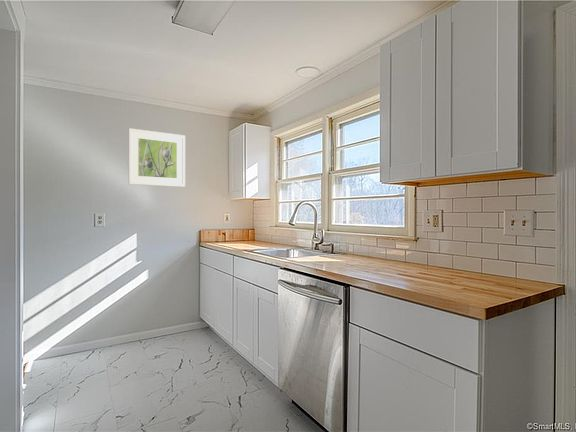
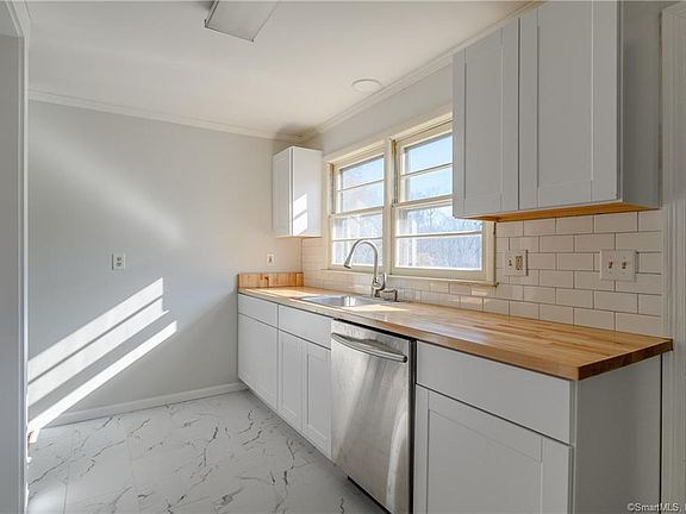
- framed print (158, 158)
